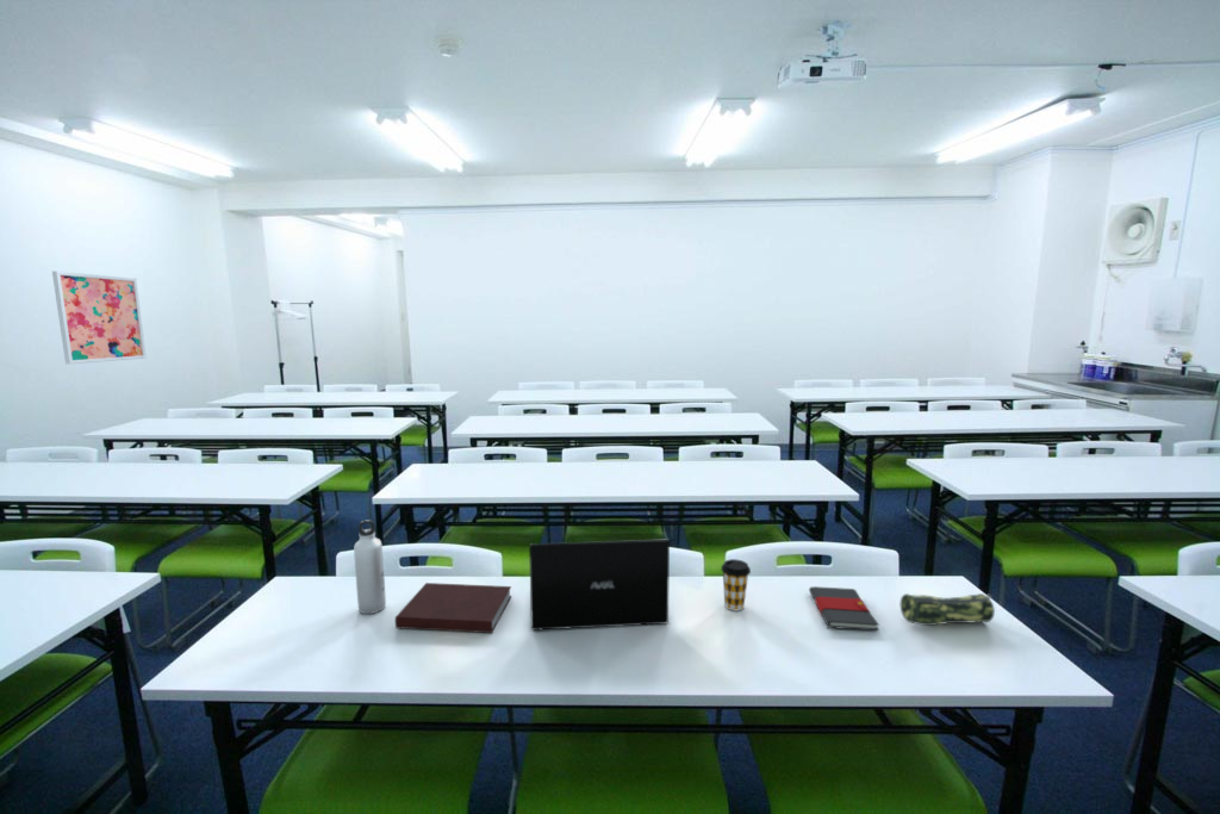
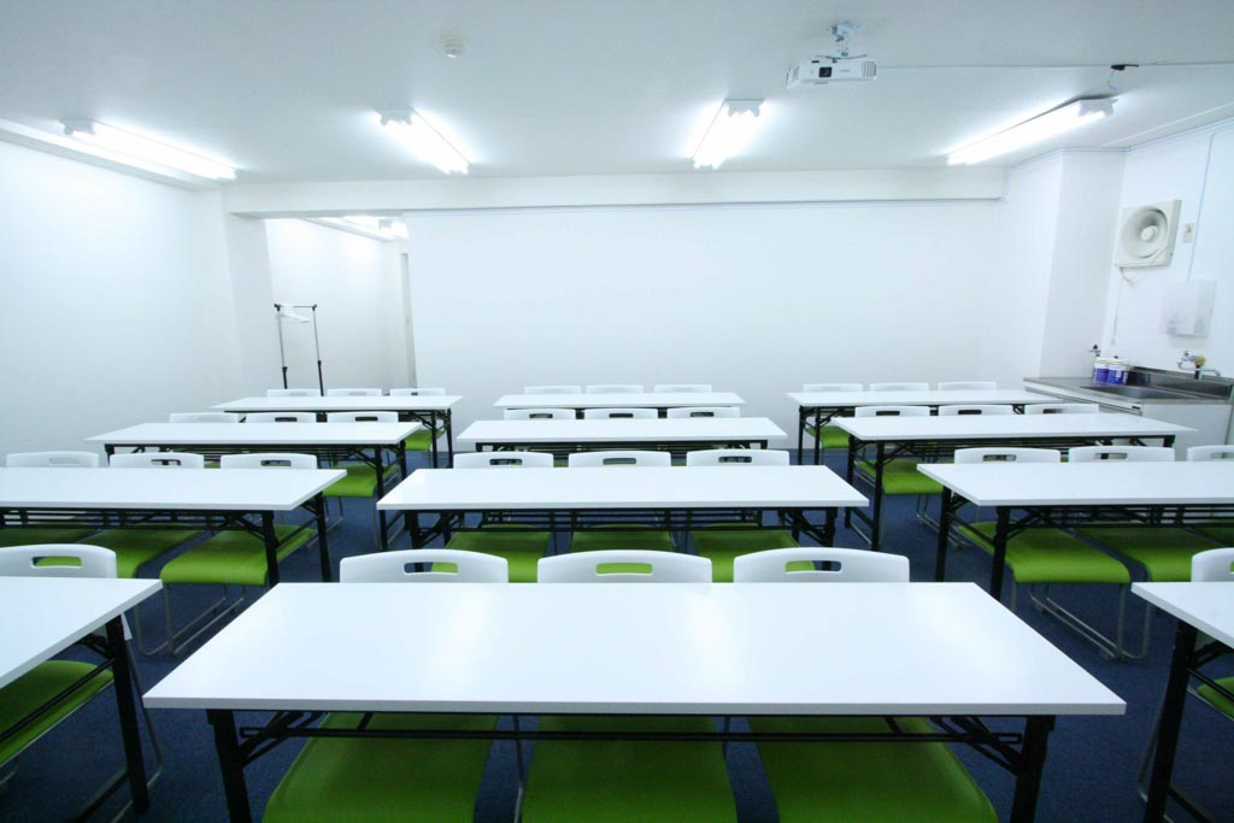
- wall art (102, 318)
- pencil case (947, 607)
- notebook (456, 605)
- laptop (597, 565)
- book (841, 605)
- water bottle (369, 565)
- coffee cup (735, 585)
